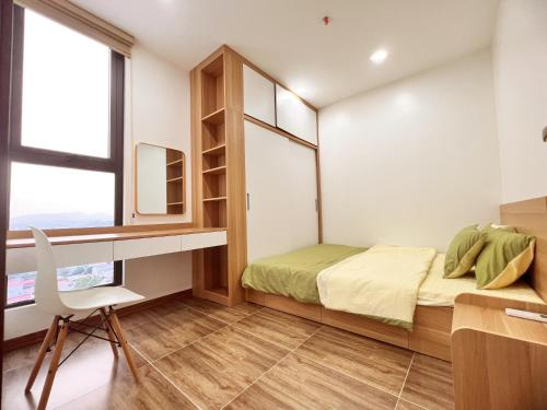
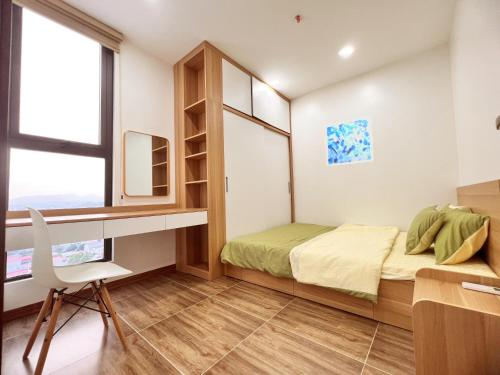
+ wall art (347, 142)
